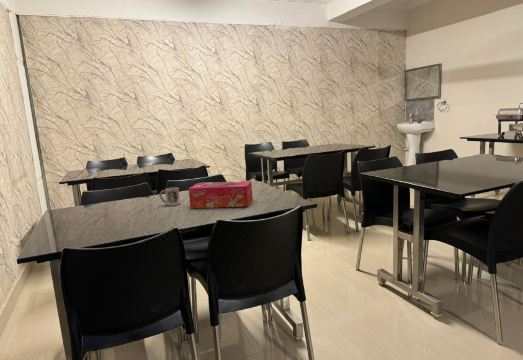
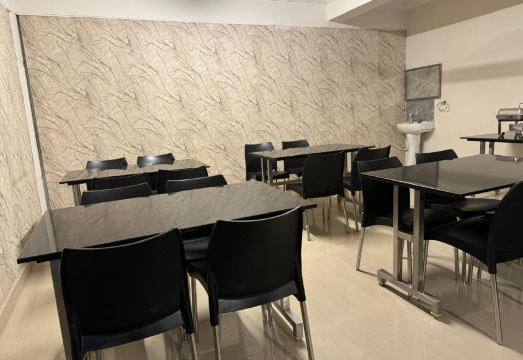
- tissue box (221, 194)
- cup (169, 196)
